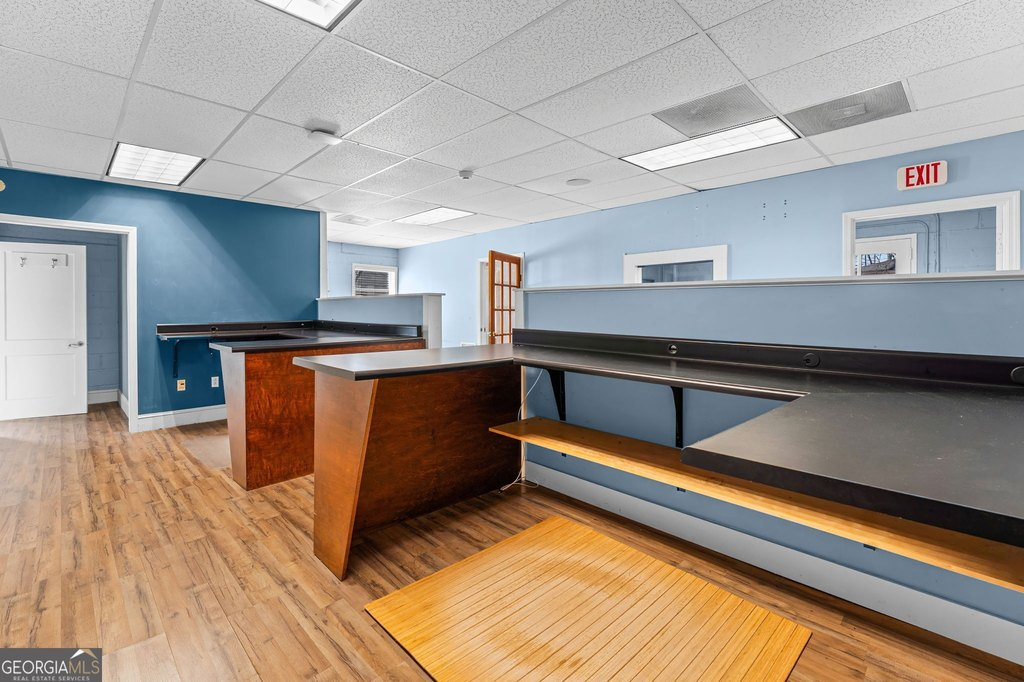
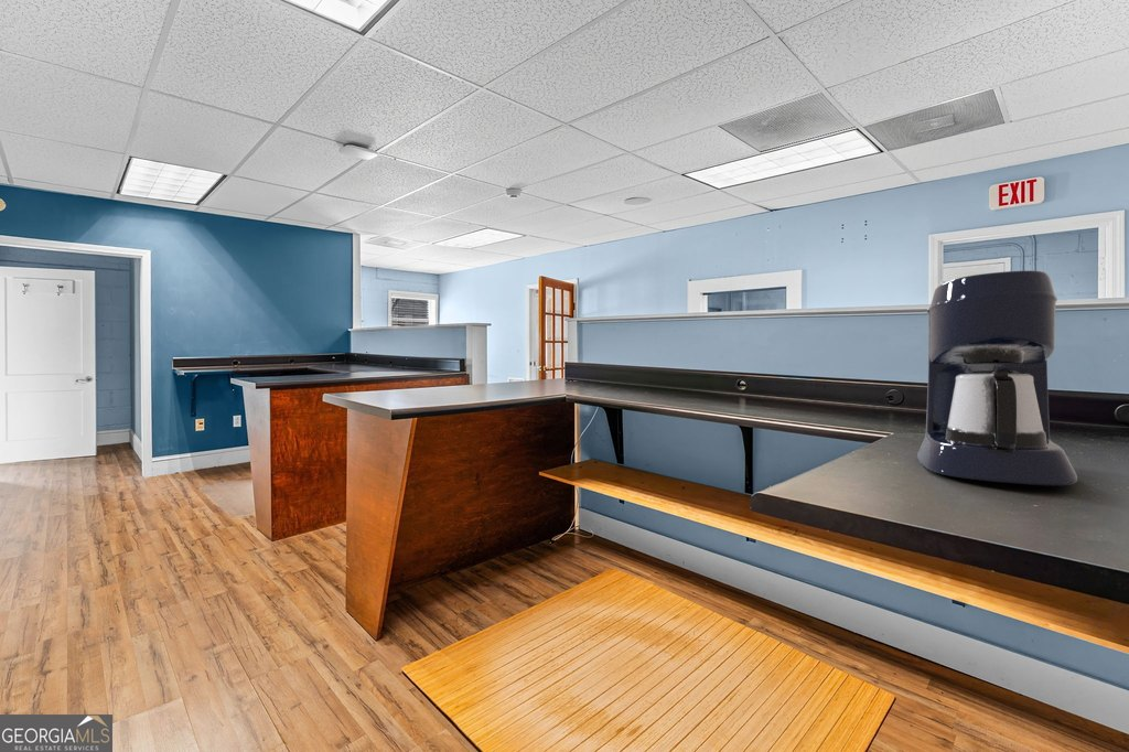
+ coffee maker (994, 375)
